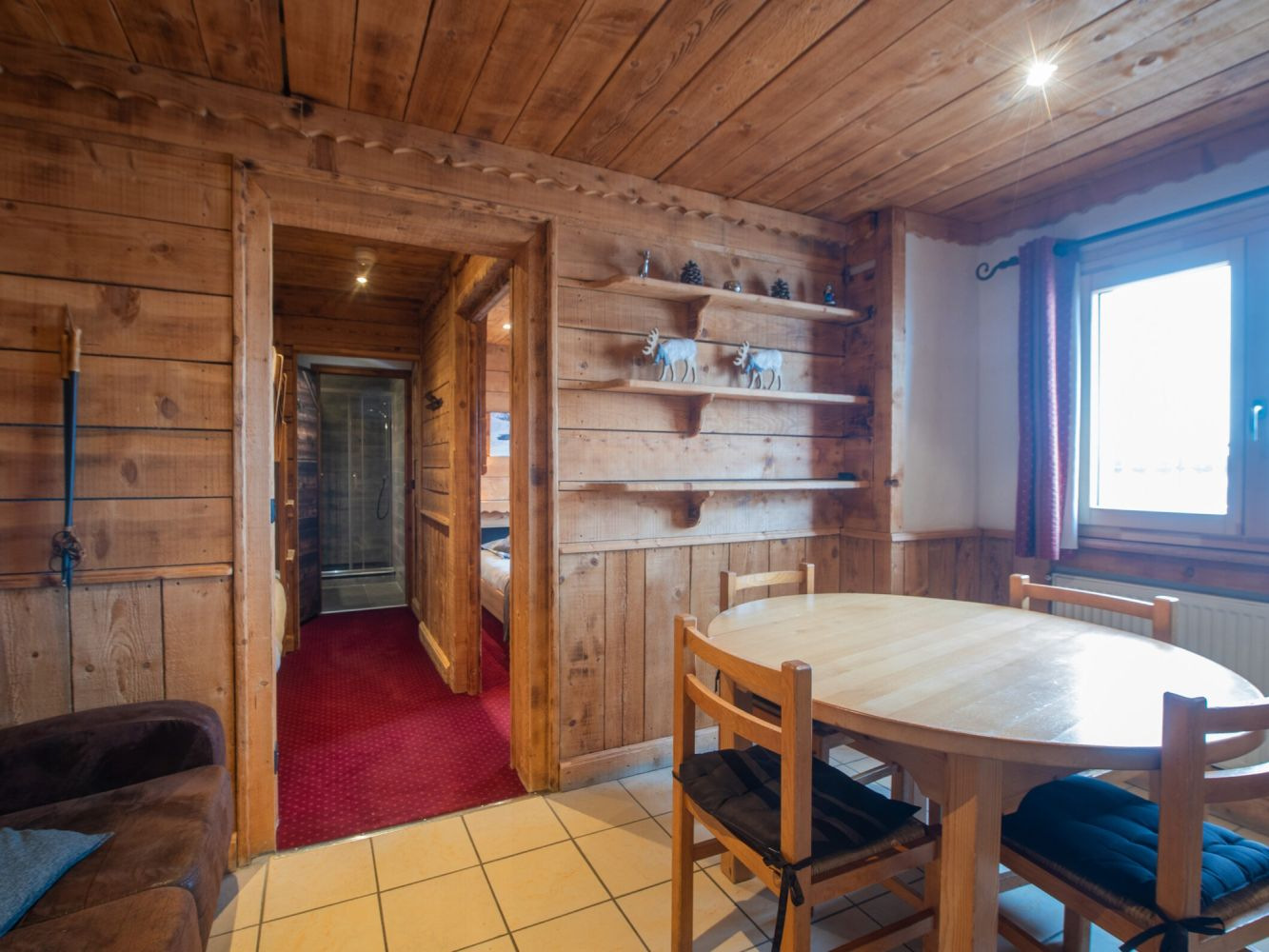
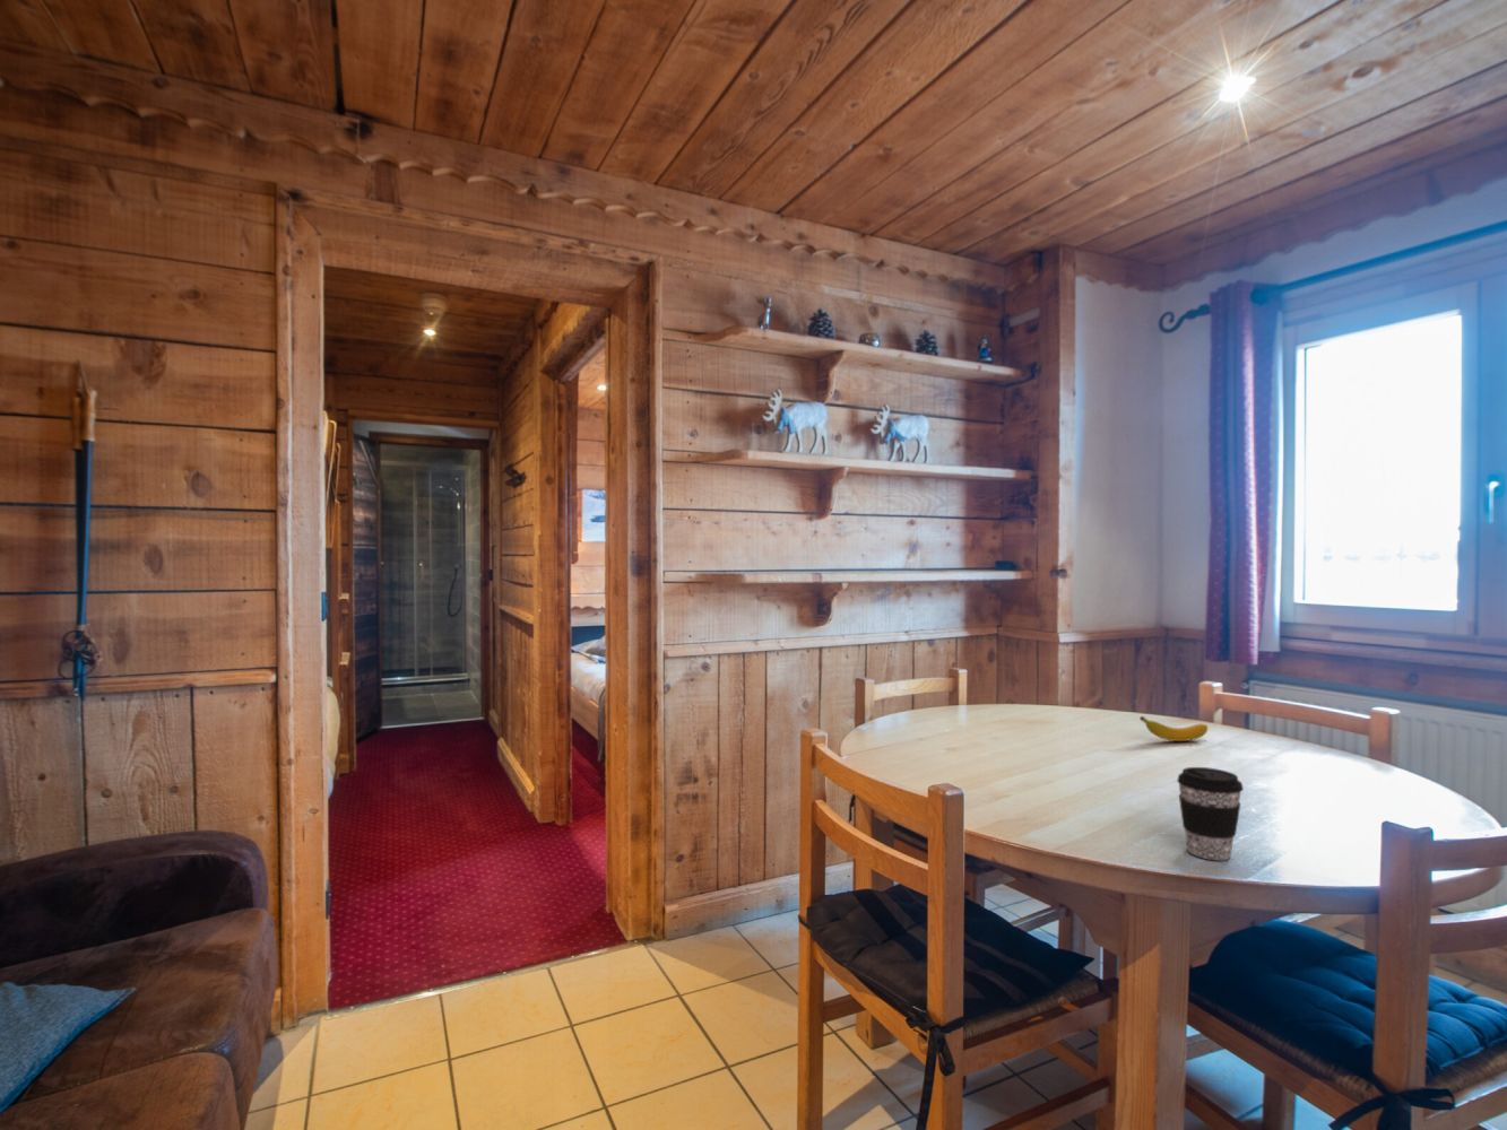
+ banana (1173, 728)
+ coffee cup (1209, 812)
